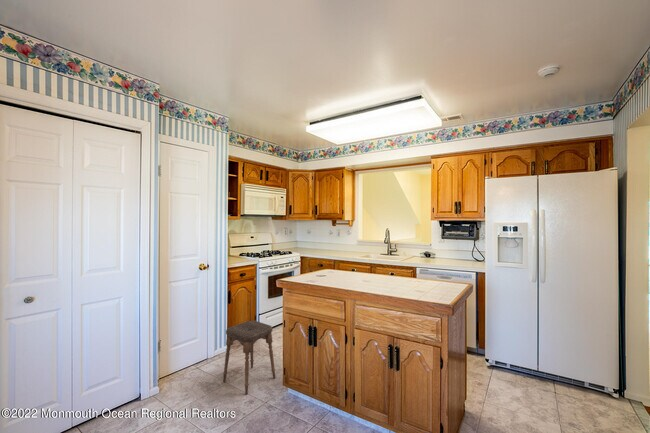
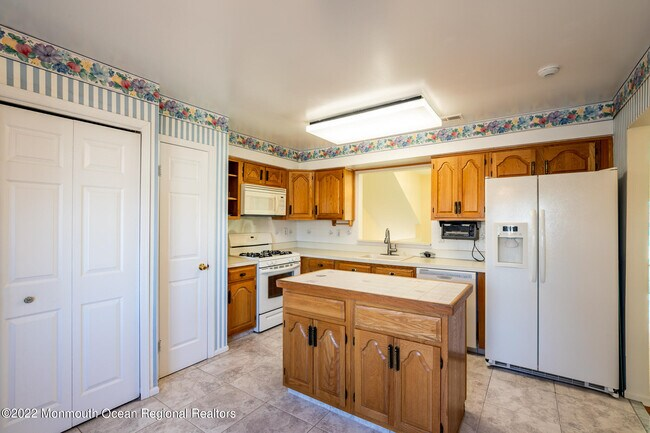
- stool (250, 354)
